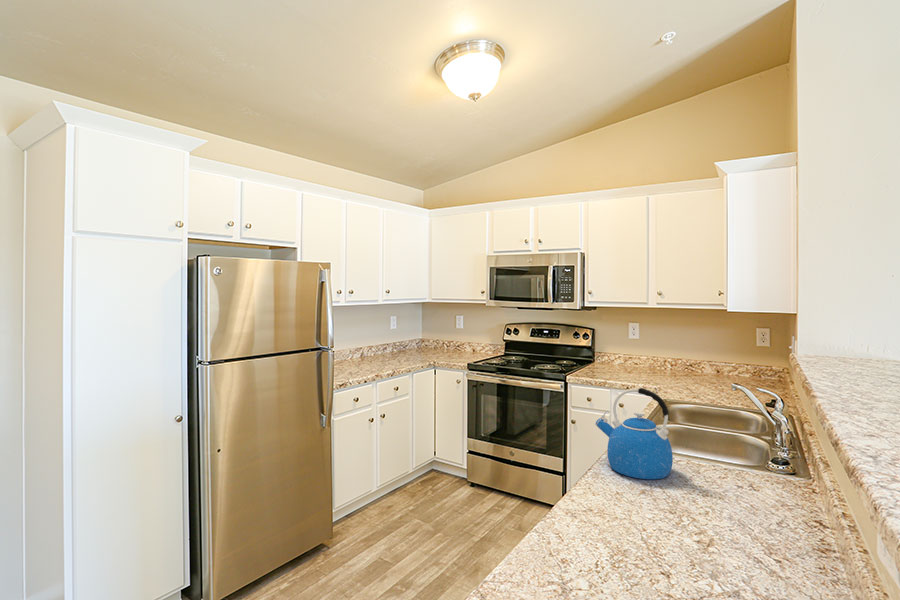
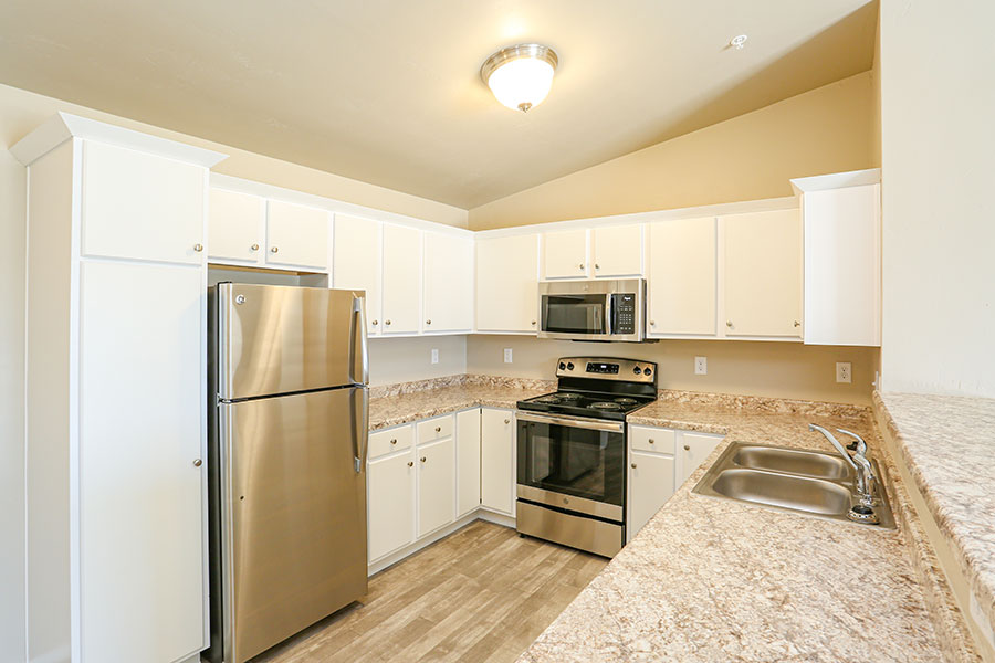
- kettle (631, 427)
